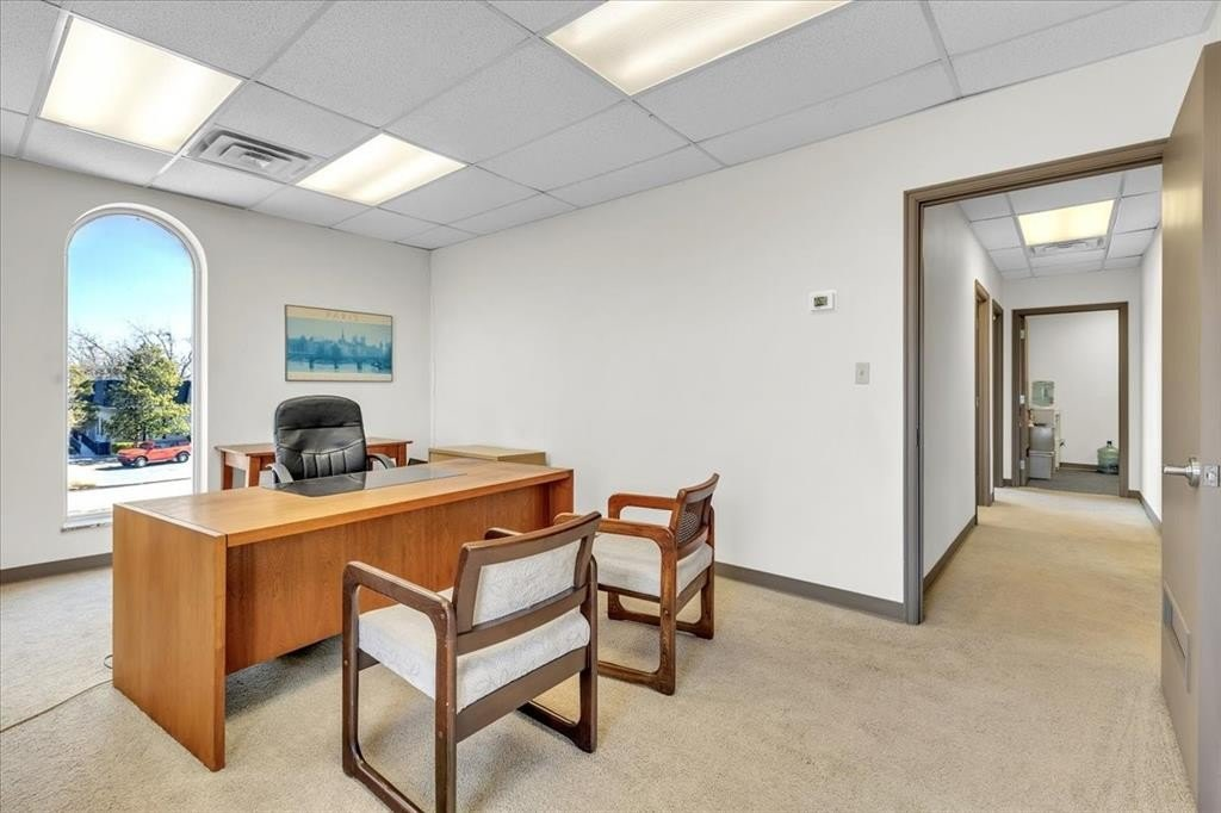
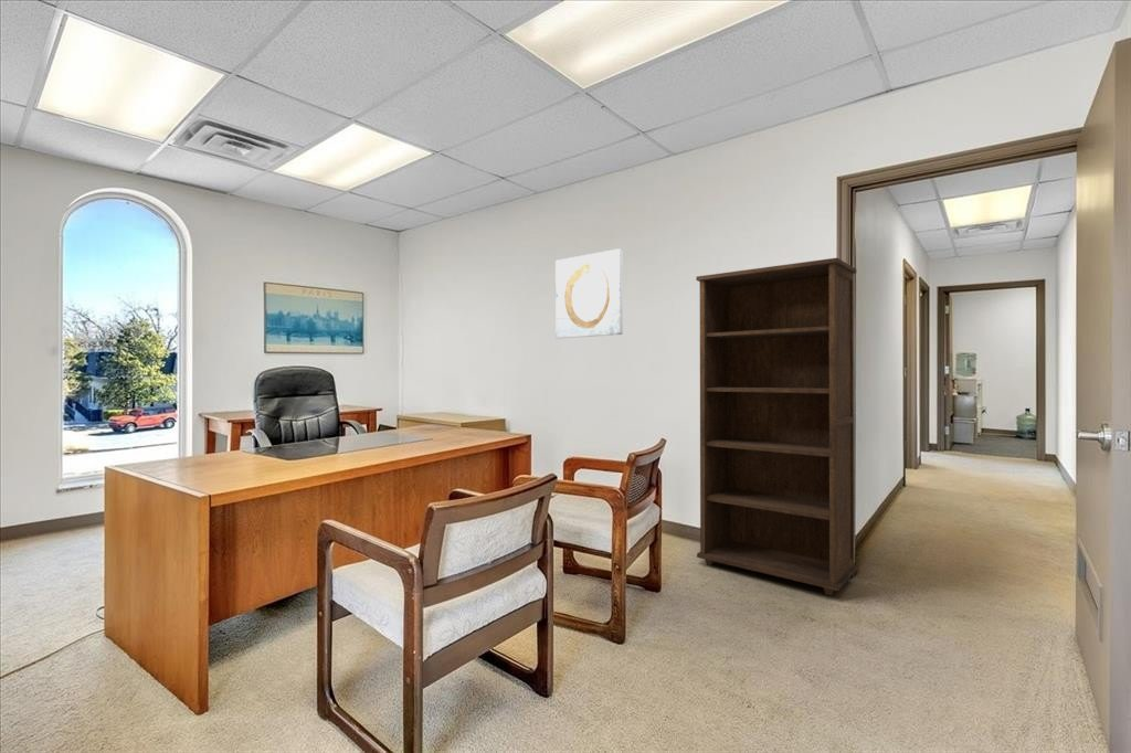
+ bookcase (773, 422)
+ wall art (588, 296)
